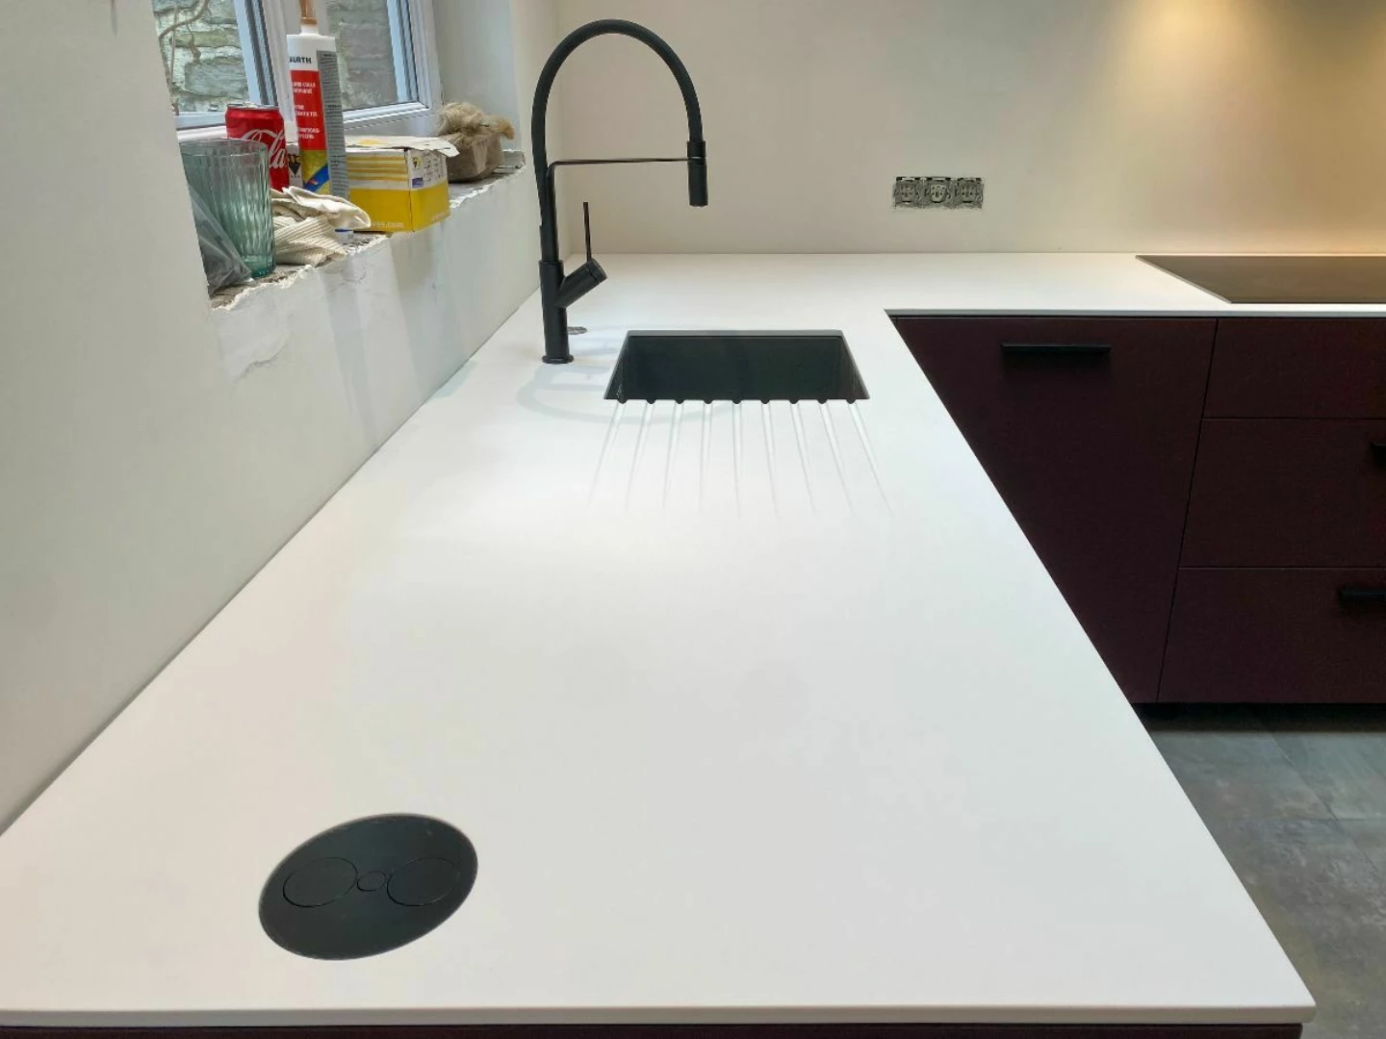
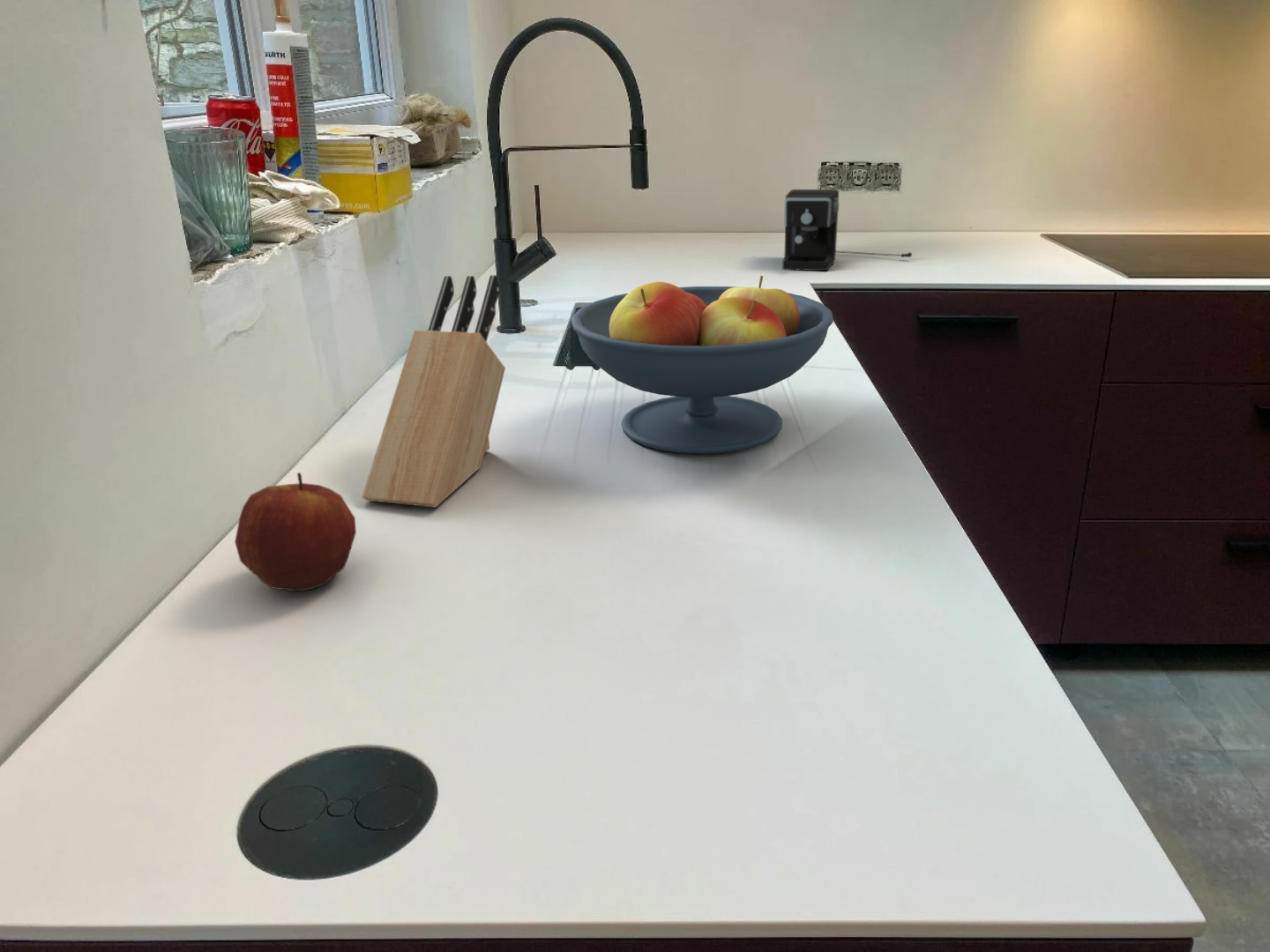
+ apple (295, 531)
+ knife block (440, 381)
+ coffee maker (836, 228)
+ fruit bowl (701, 350)
